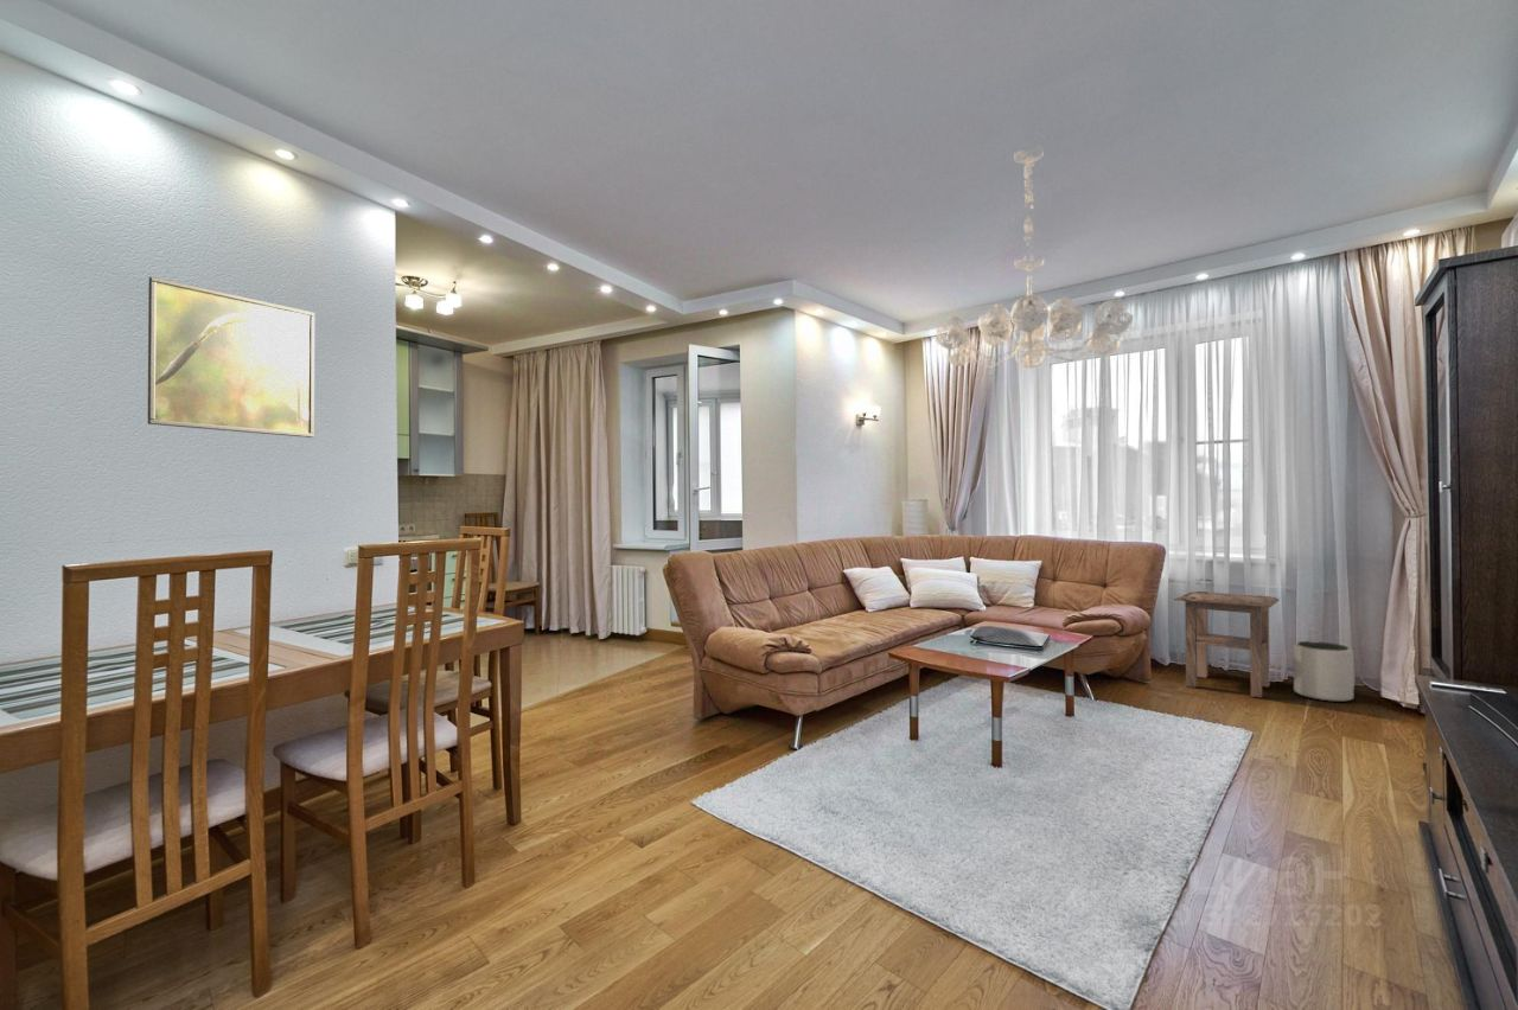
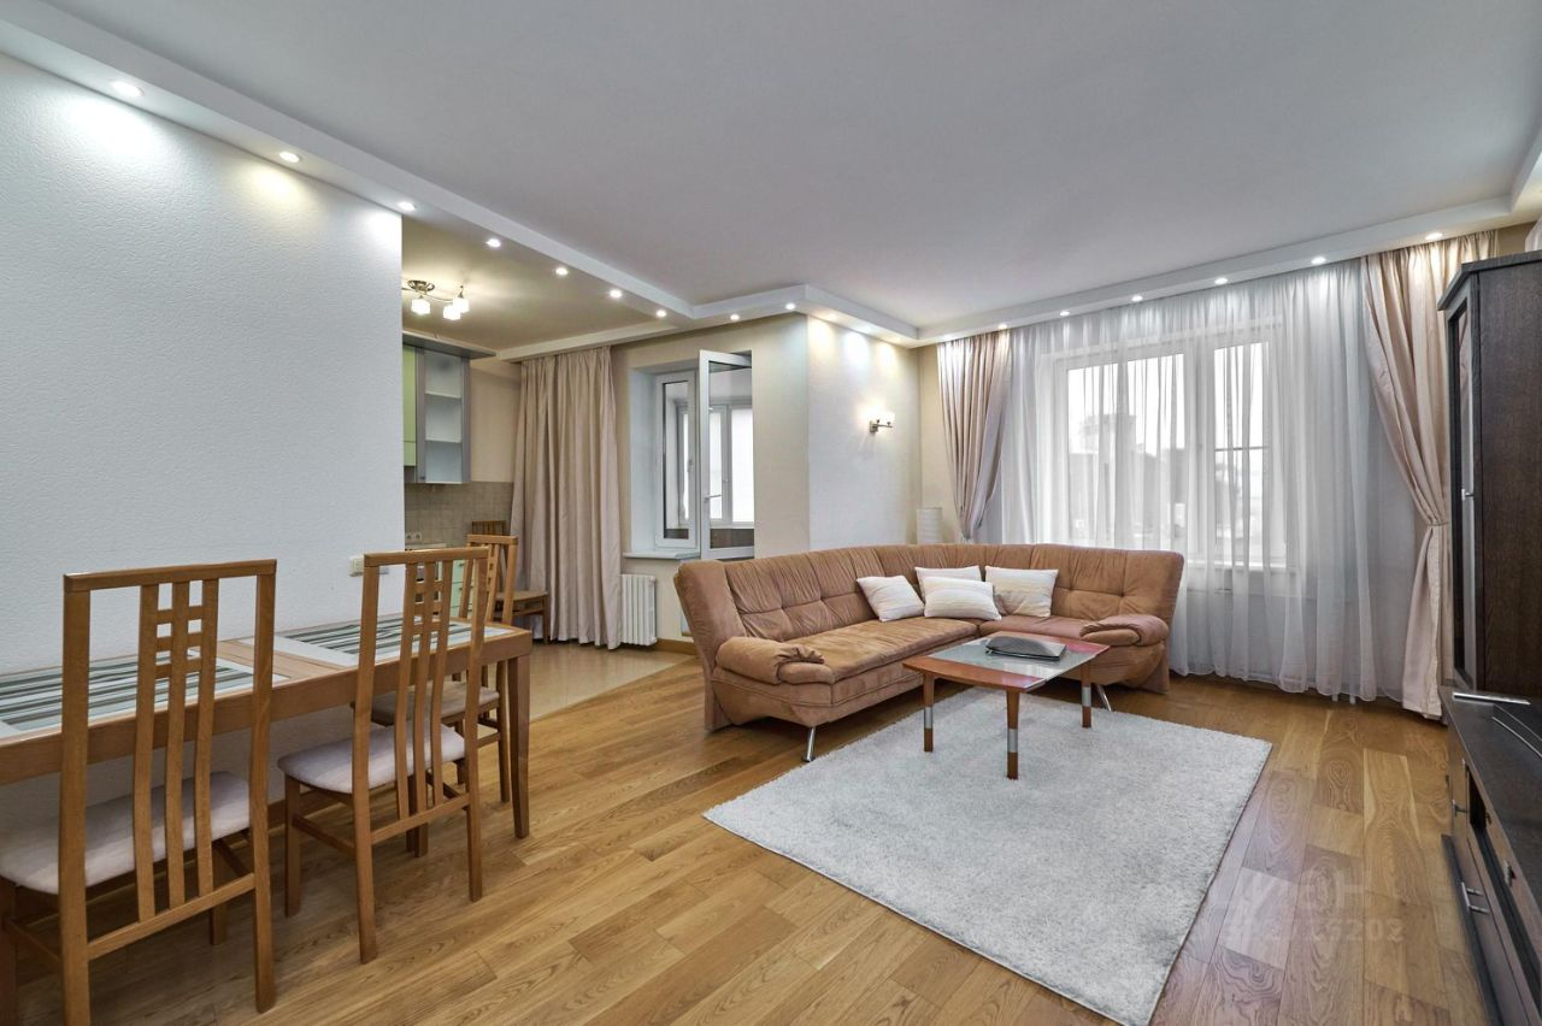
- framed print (237, 363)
- plant pot (1322, 670)
- side table (1227, 640)
- chandelier (1029, 256)
